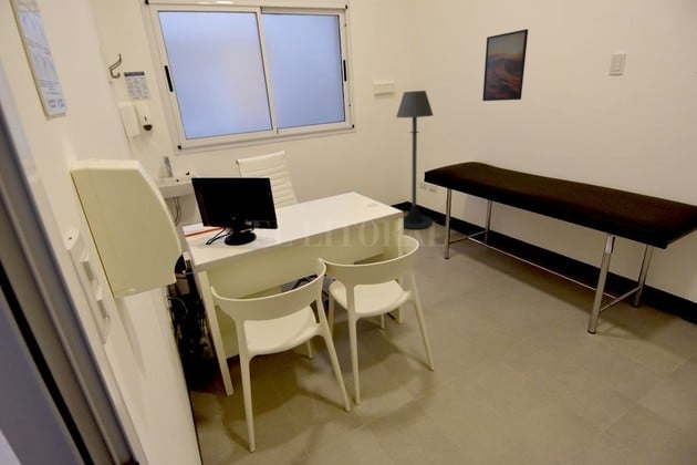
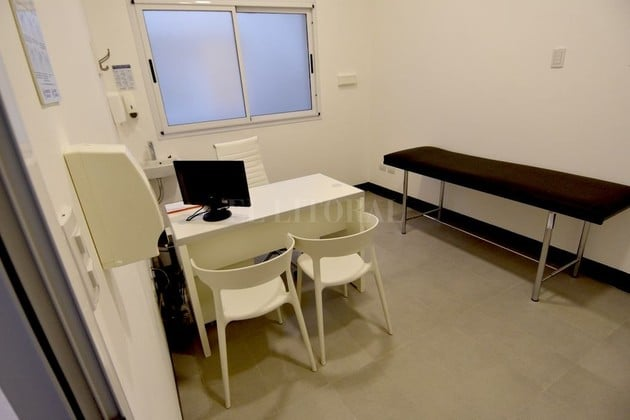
- floor lamp (414, 161)
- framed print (503, 68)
